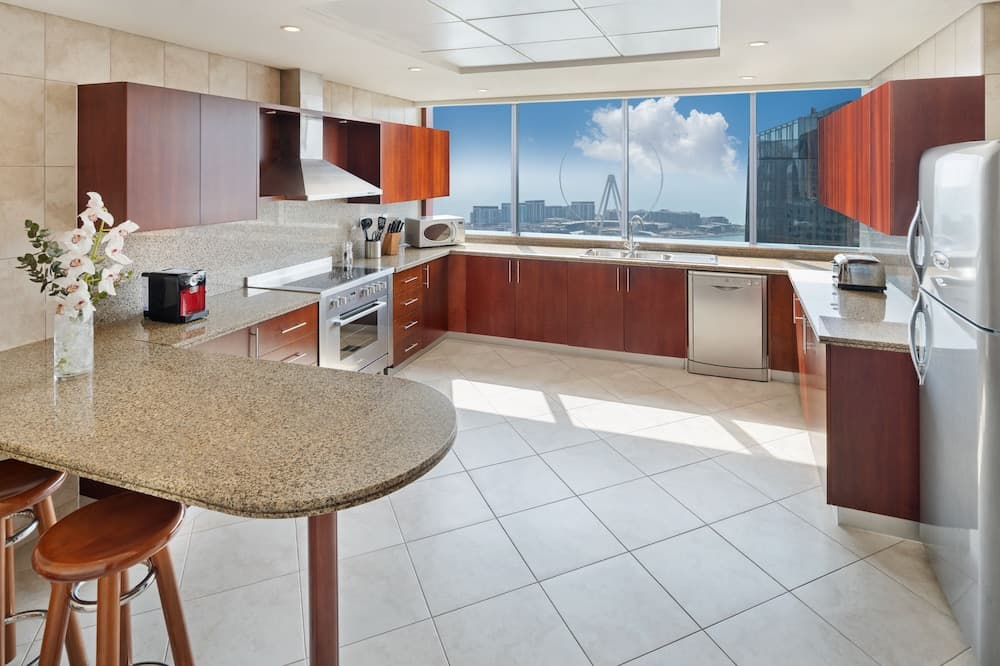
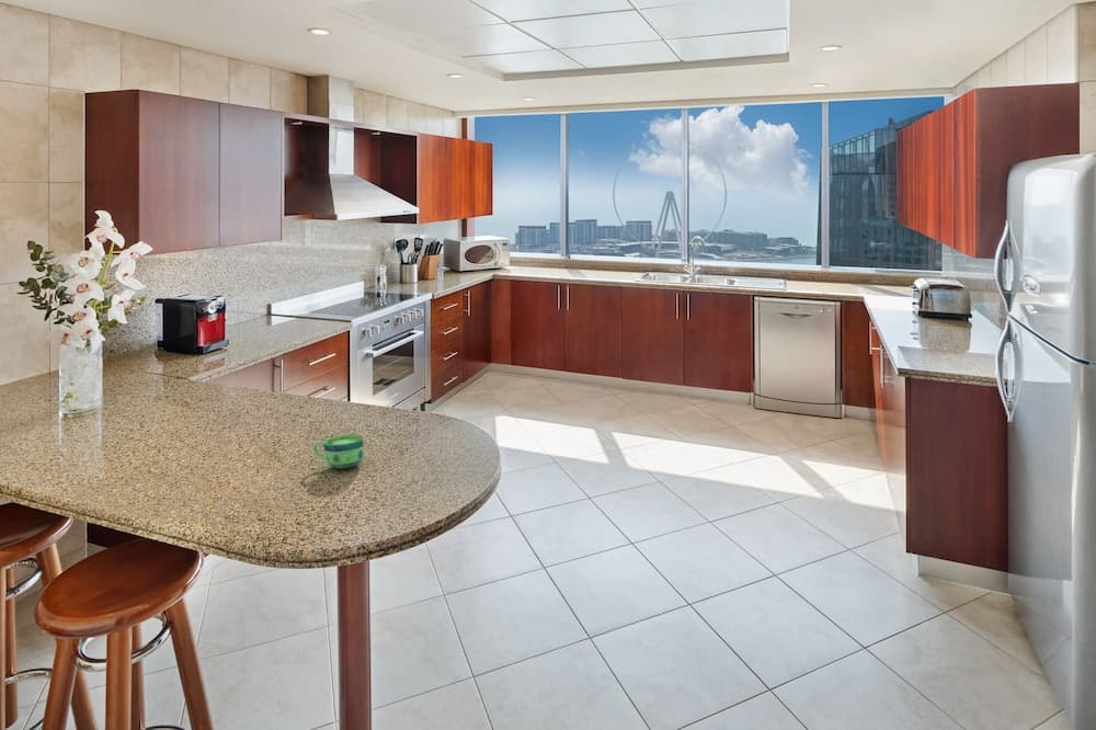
+ cup (338, 452)
